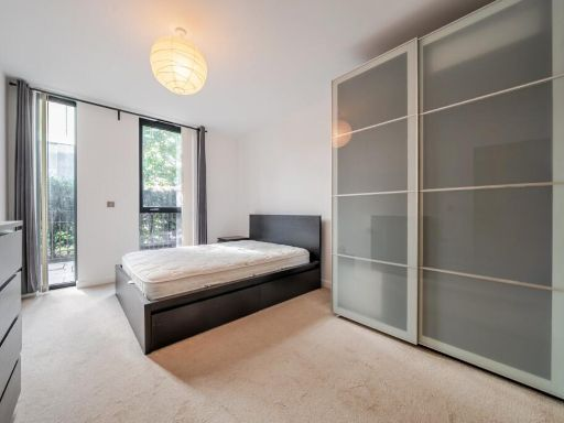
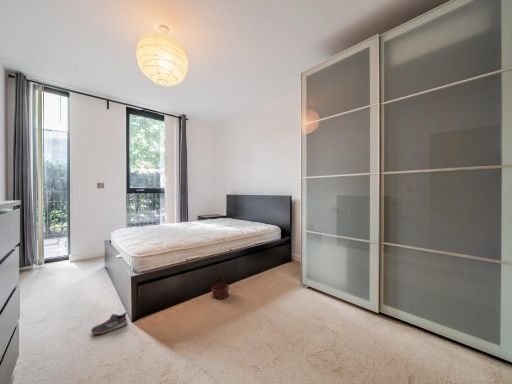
+ shoe (109, 322)
+ basket (220, 283)
